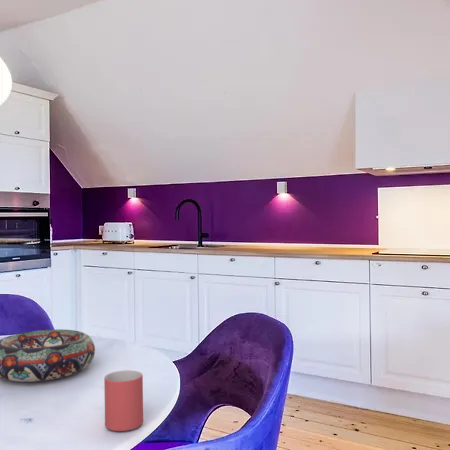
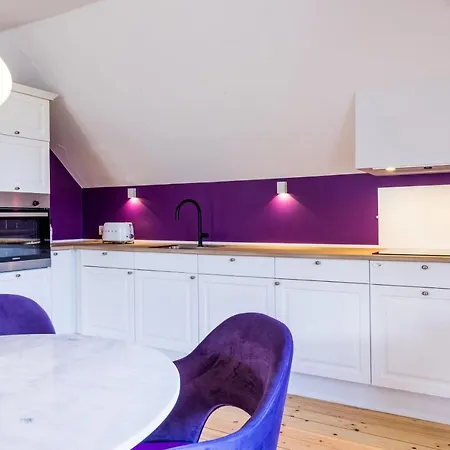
- decorative bowl (43, 354)
- mug (121, 397)
